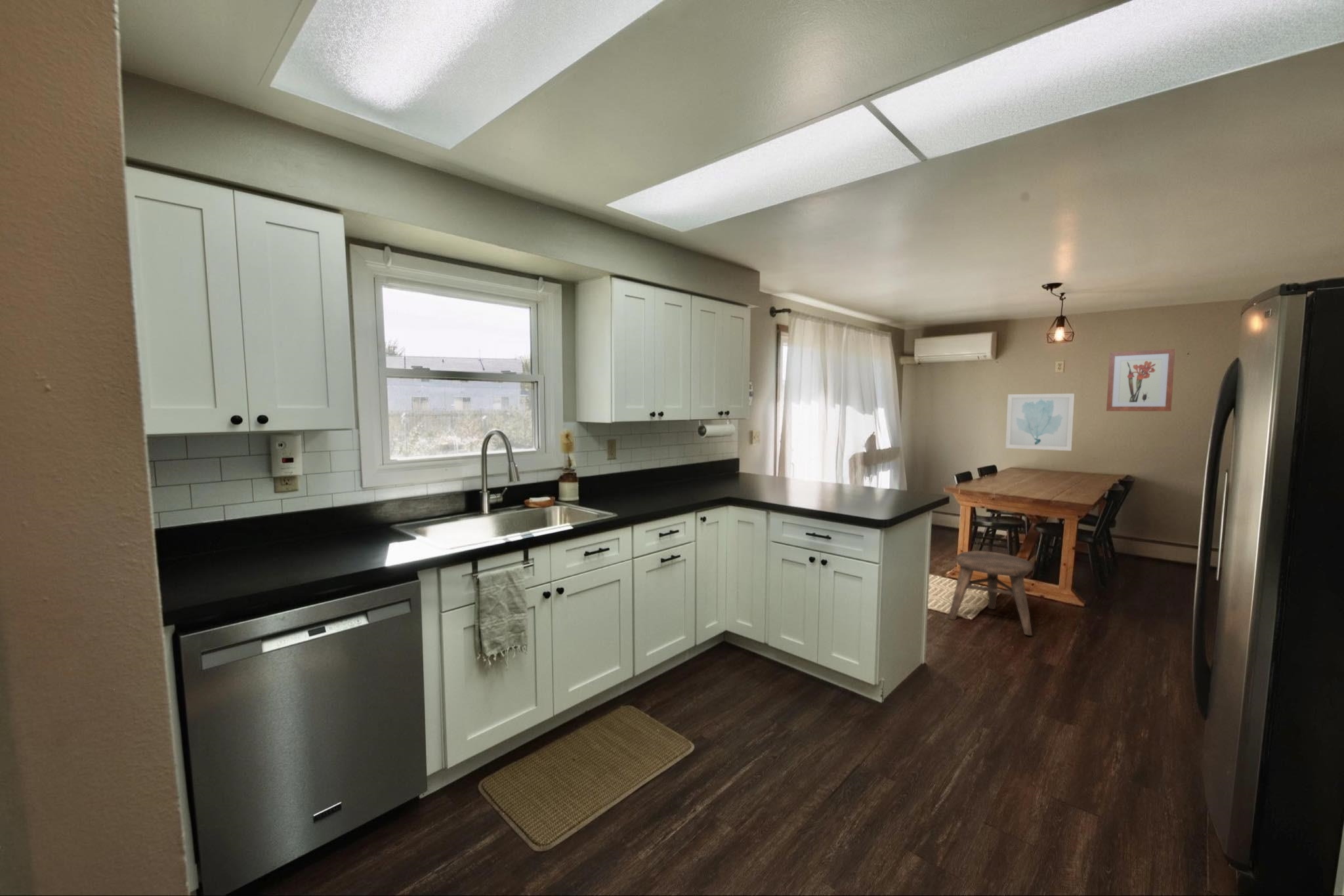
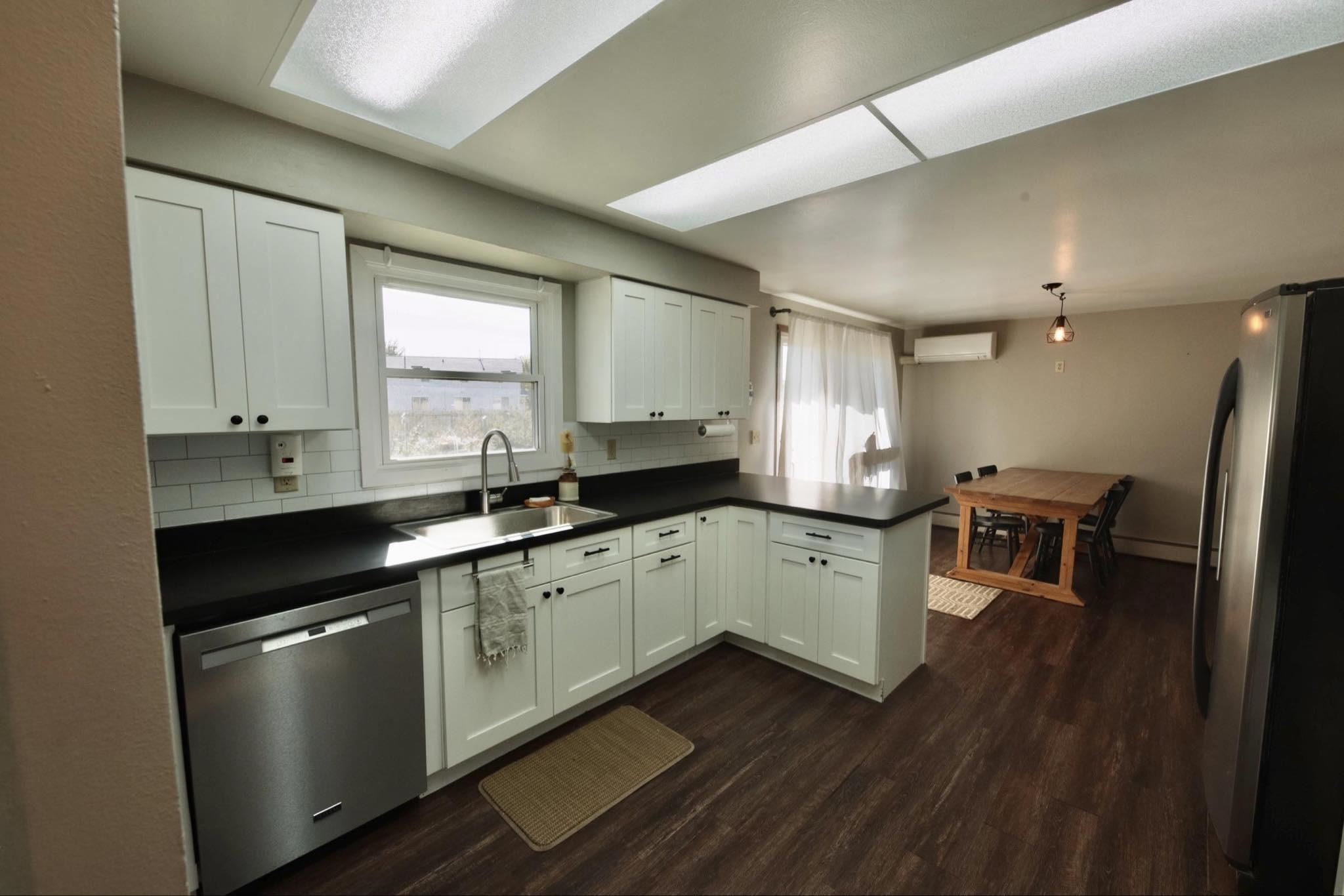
- stool (988, 589)
- wall art (1139, 380)
- wall art (1038, 422)
